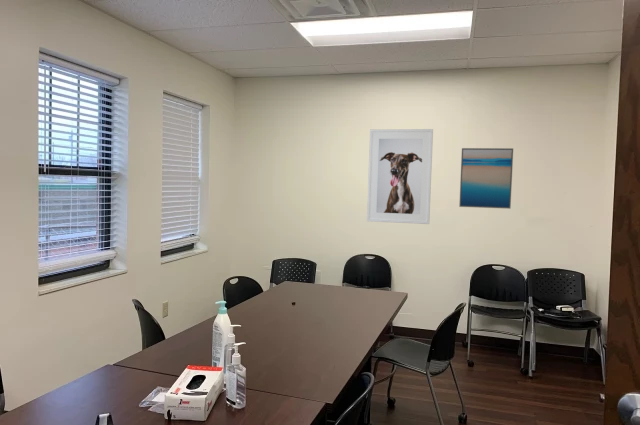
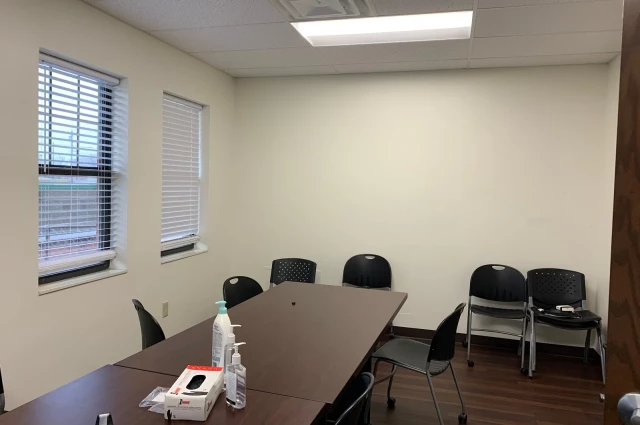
- wall art (485, 178)
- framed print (399, 176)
